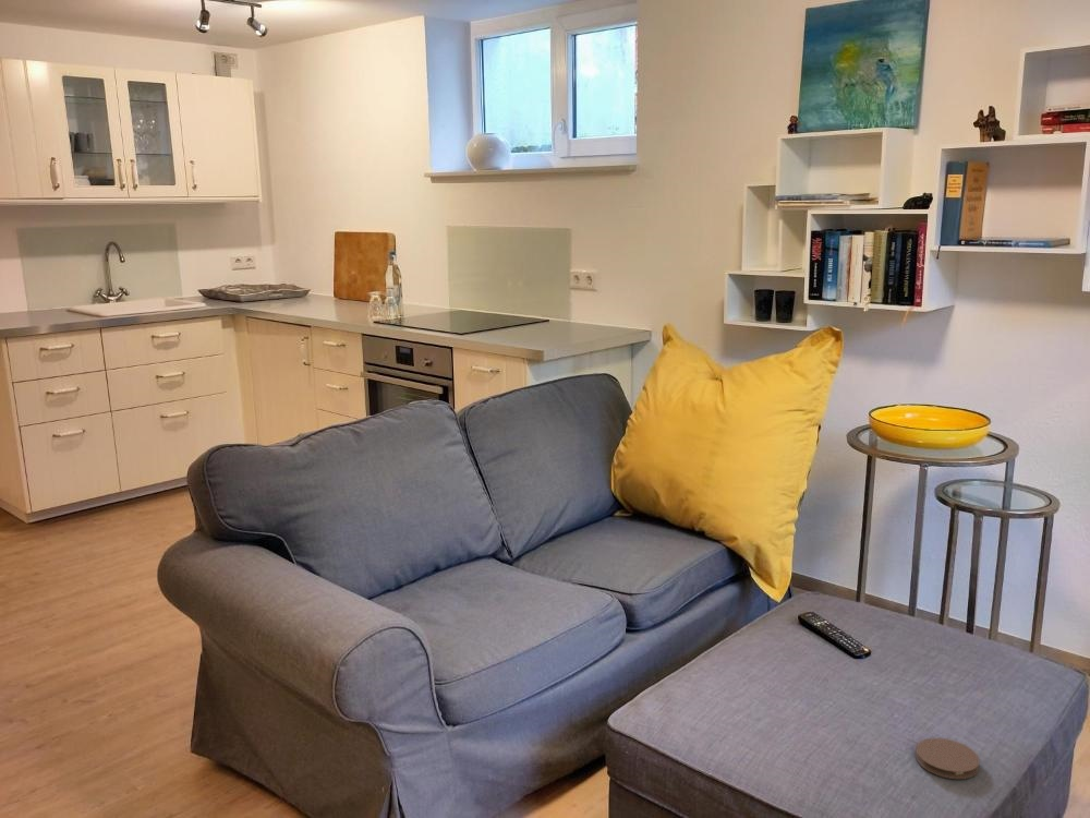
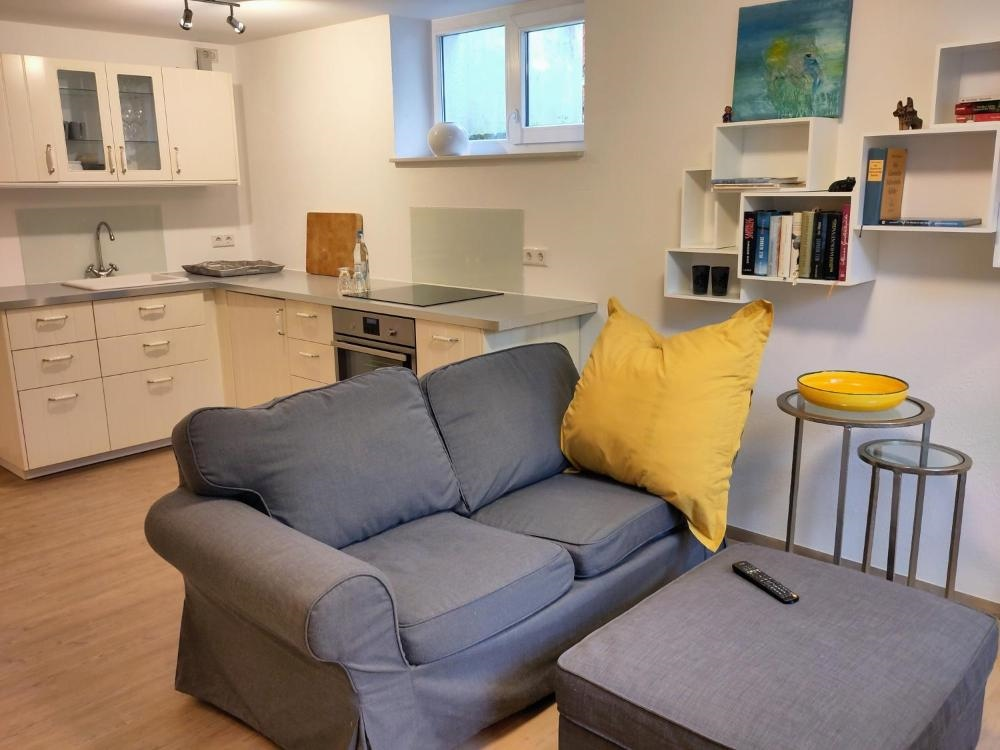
- coaster (946, 757)
